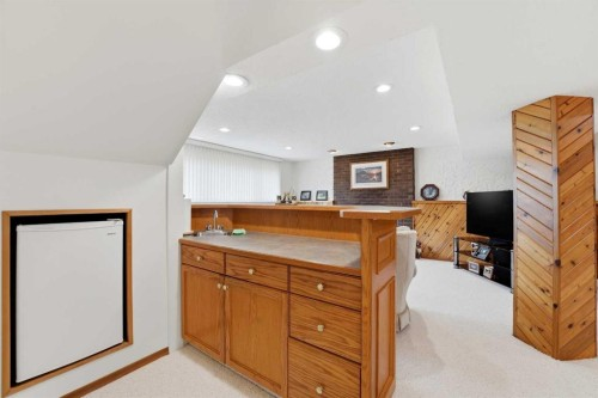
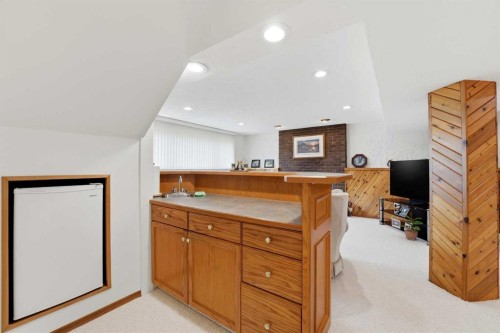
+ potted plant (412, 227)
